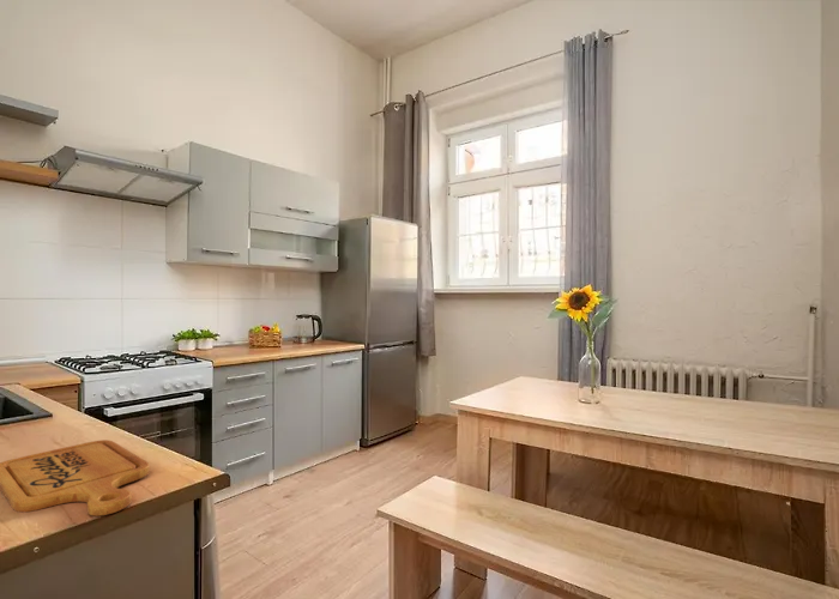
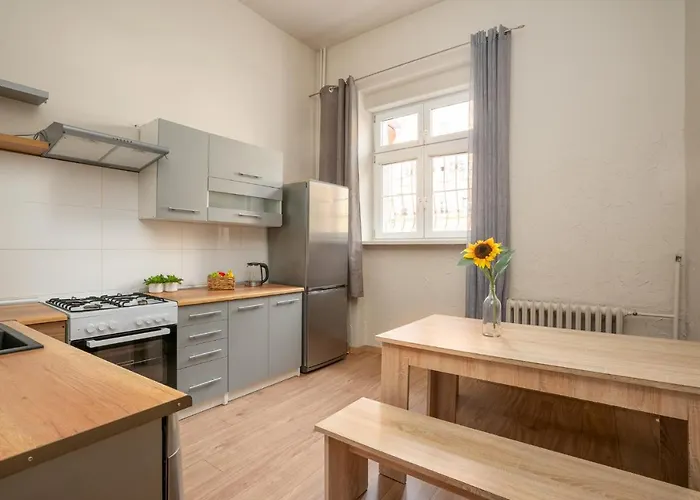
- cutting board (79, 476)
